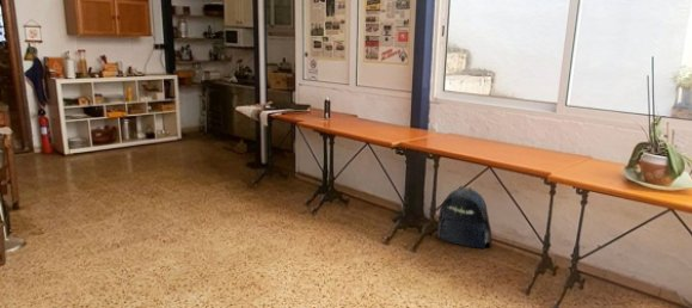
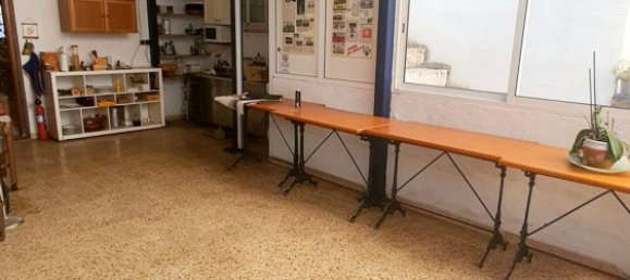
- backpack (466, 214)
